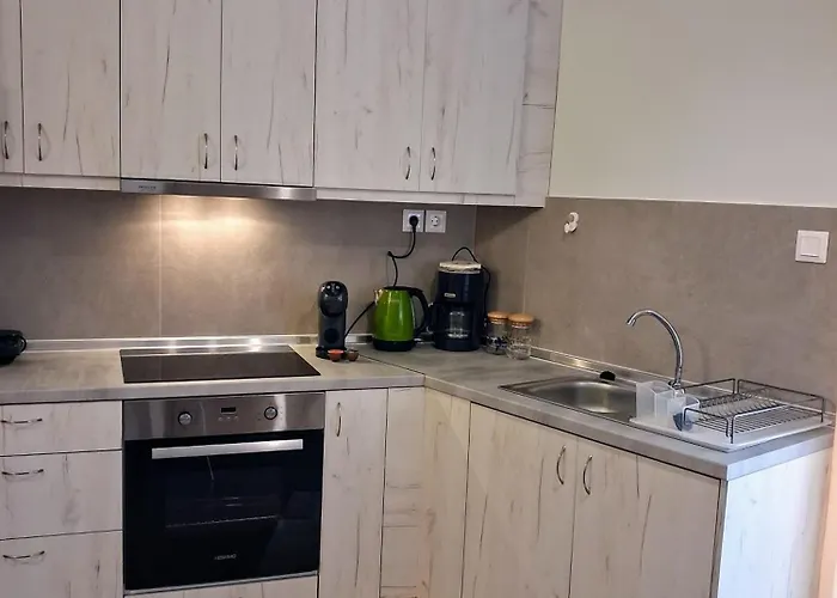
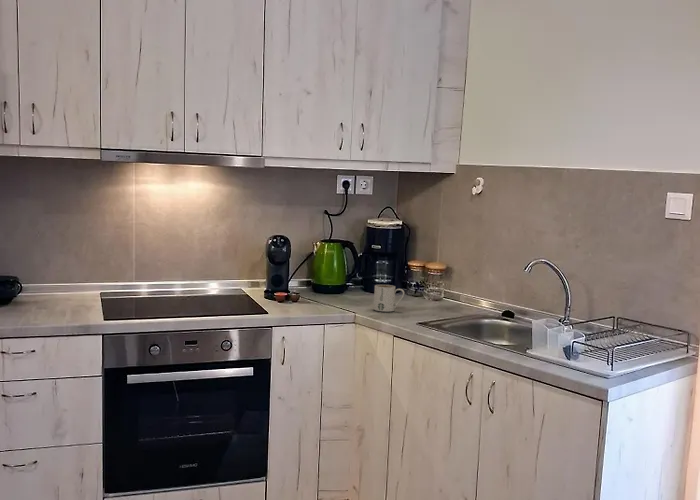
+ mug (389, 298)
